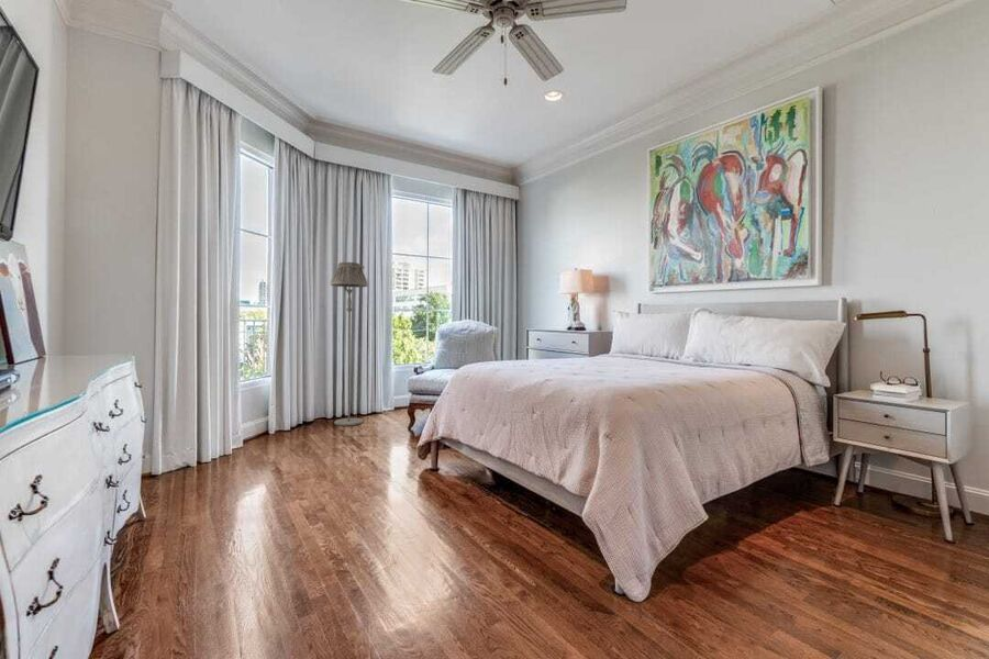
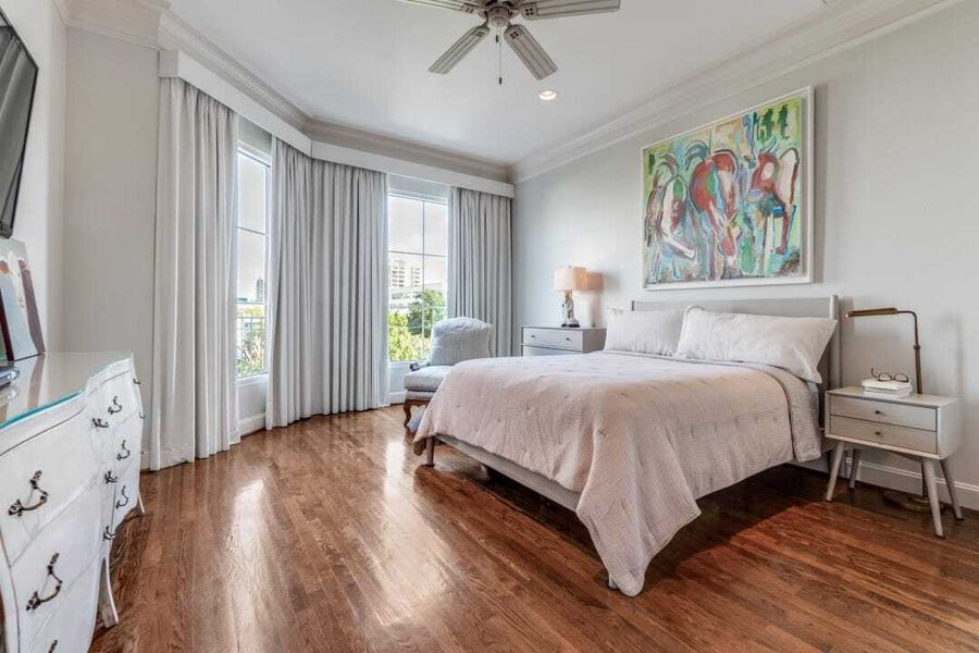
- floor lamp (348, 343)
